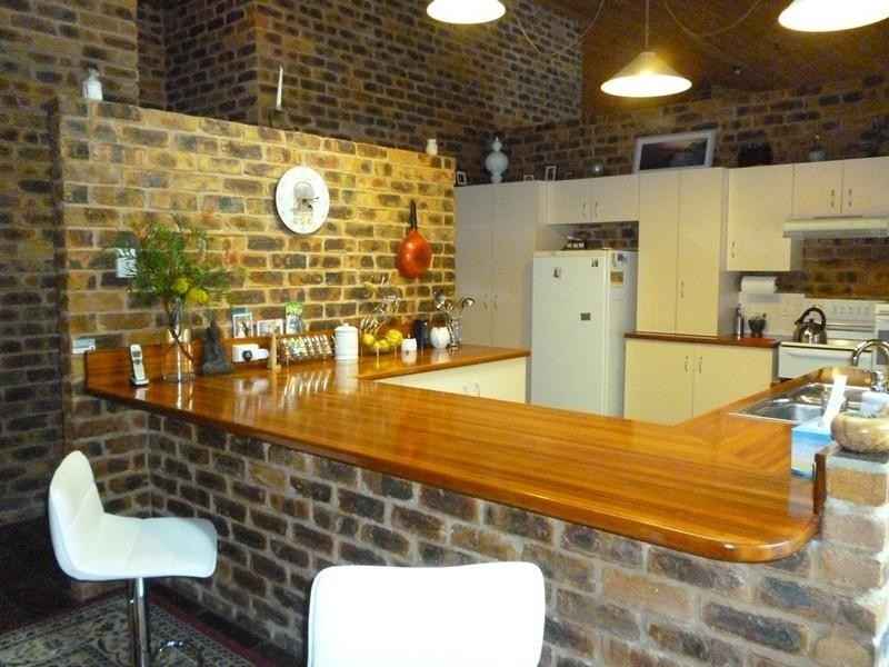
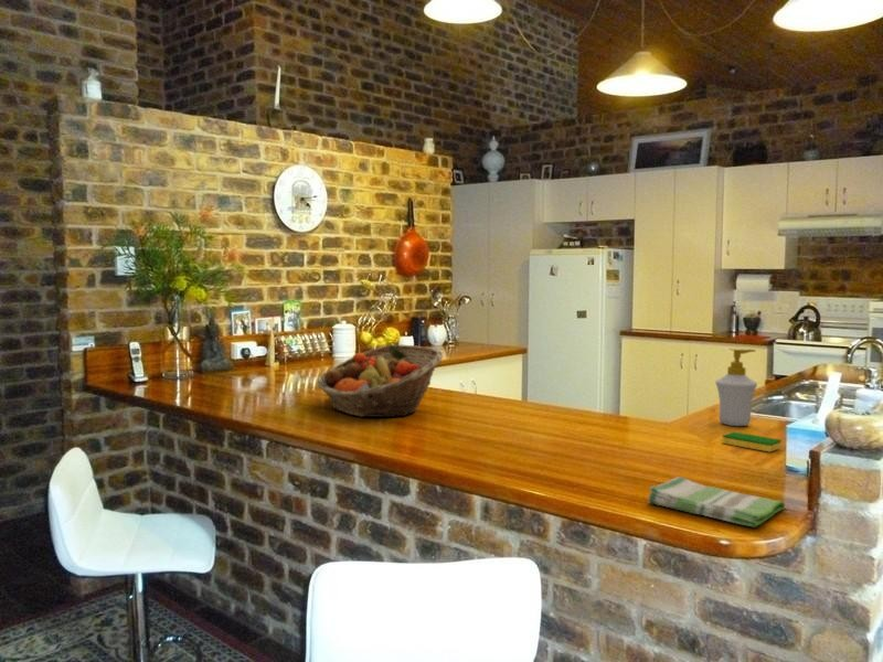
+ dish towel (714, 498)
+ soap bottle (735, 386)
+ dish sponge (751, 441)
+ fruit basket (380, 378)
